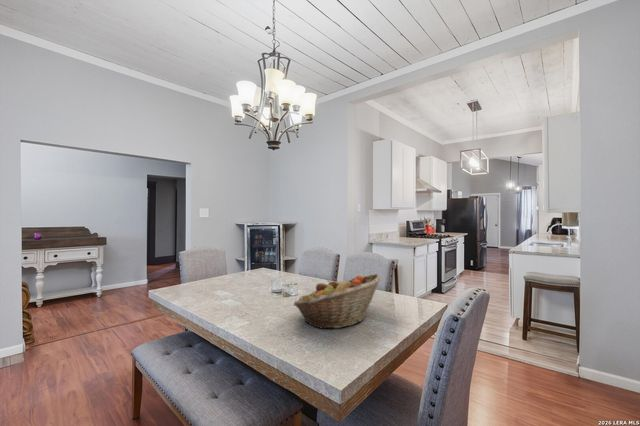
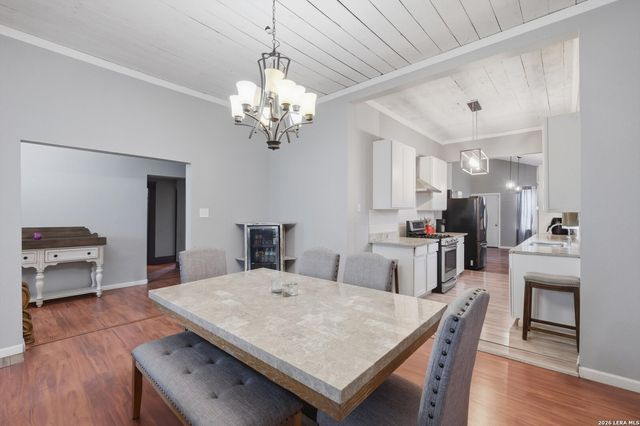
- fruit basket (339, 296)
